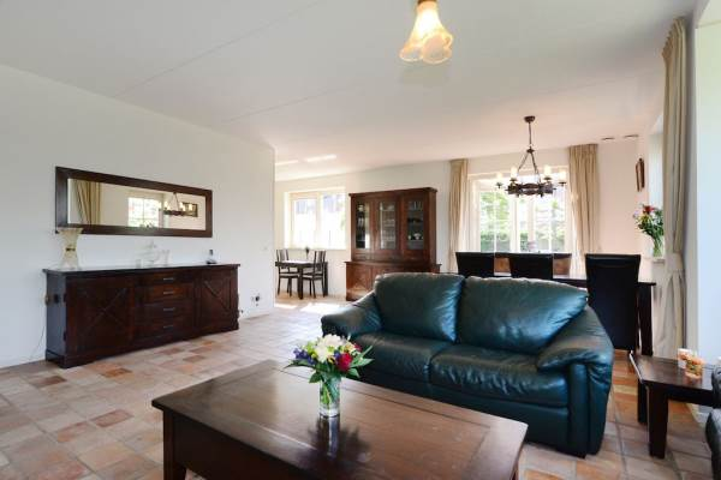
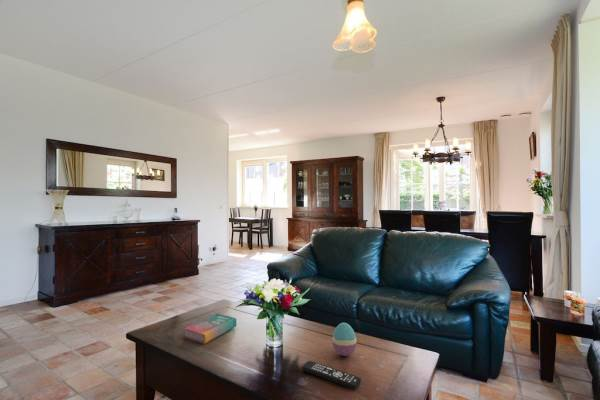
+ book (211, 327)
+ decorative egg (344, 338)
+ remote control (330, 374)
